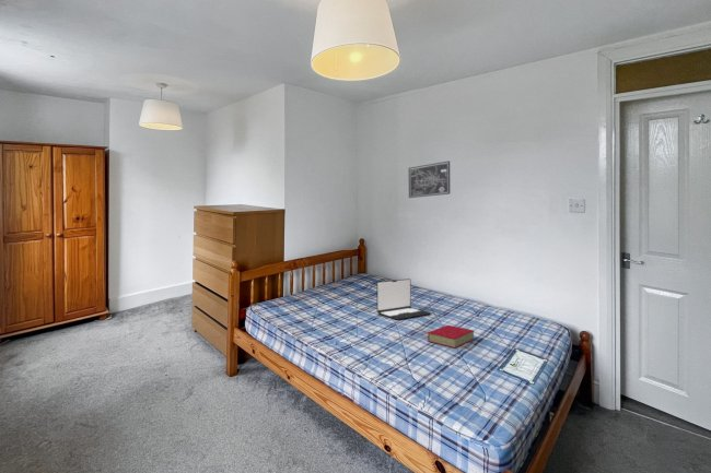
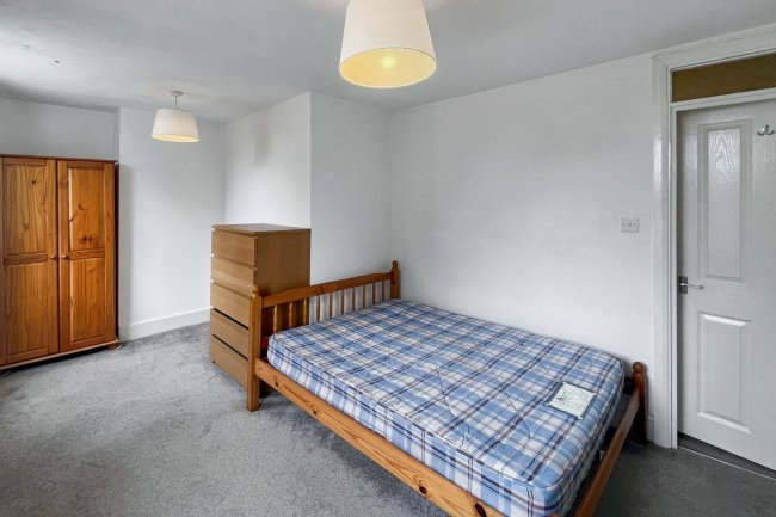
- wall art (428, 180)
- book (451, 335)
- laptop (404, 297)
